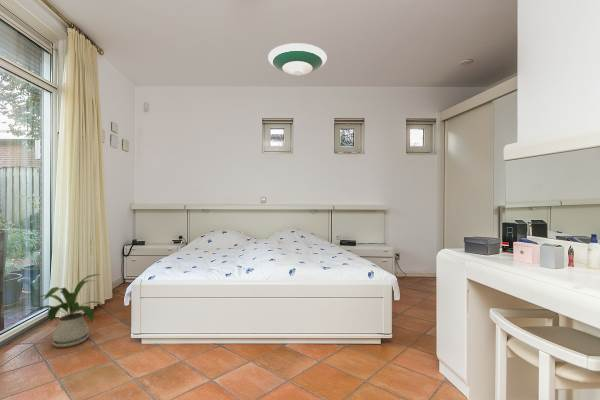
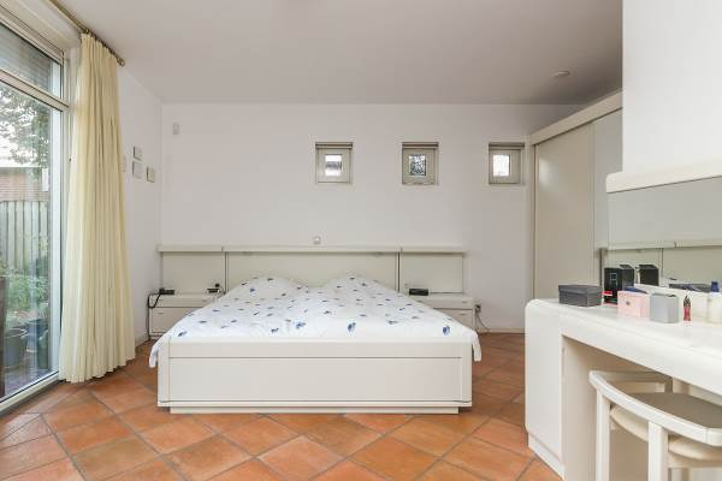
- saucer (297, 66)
- house plant (67, 307)
